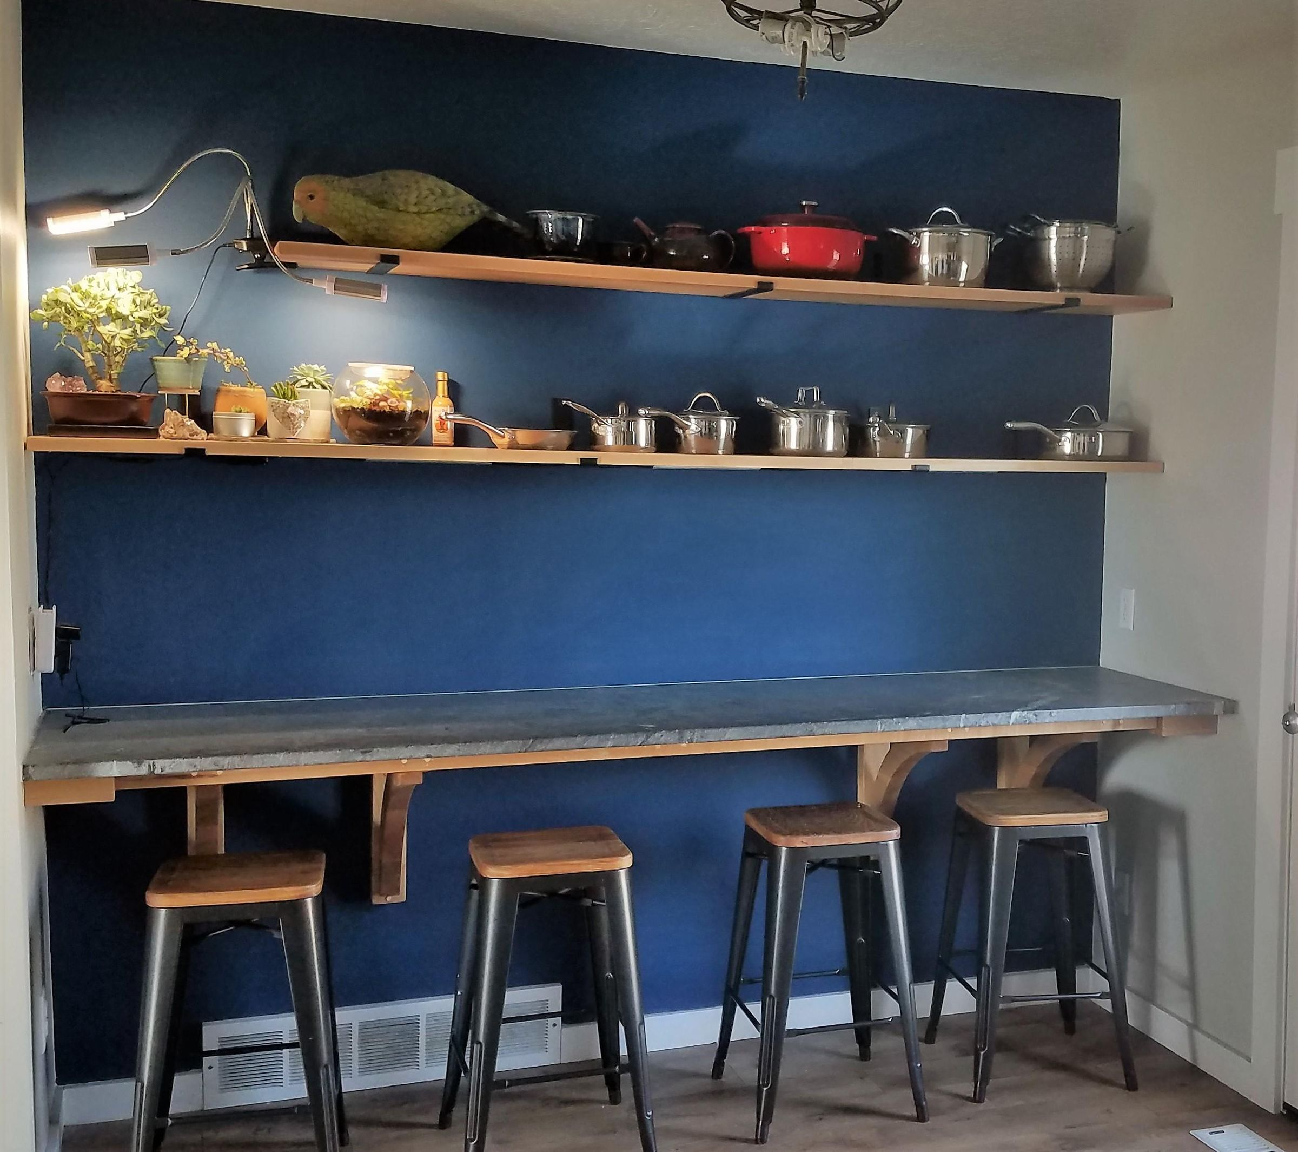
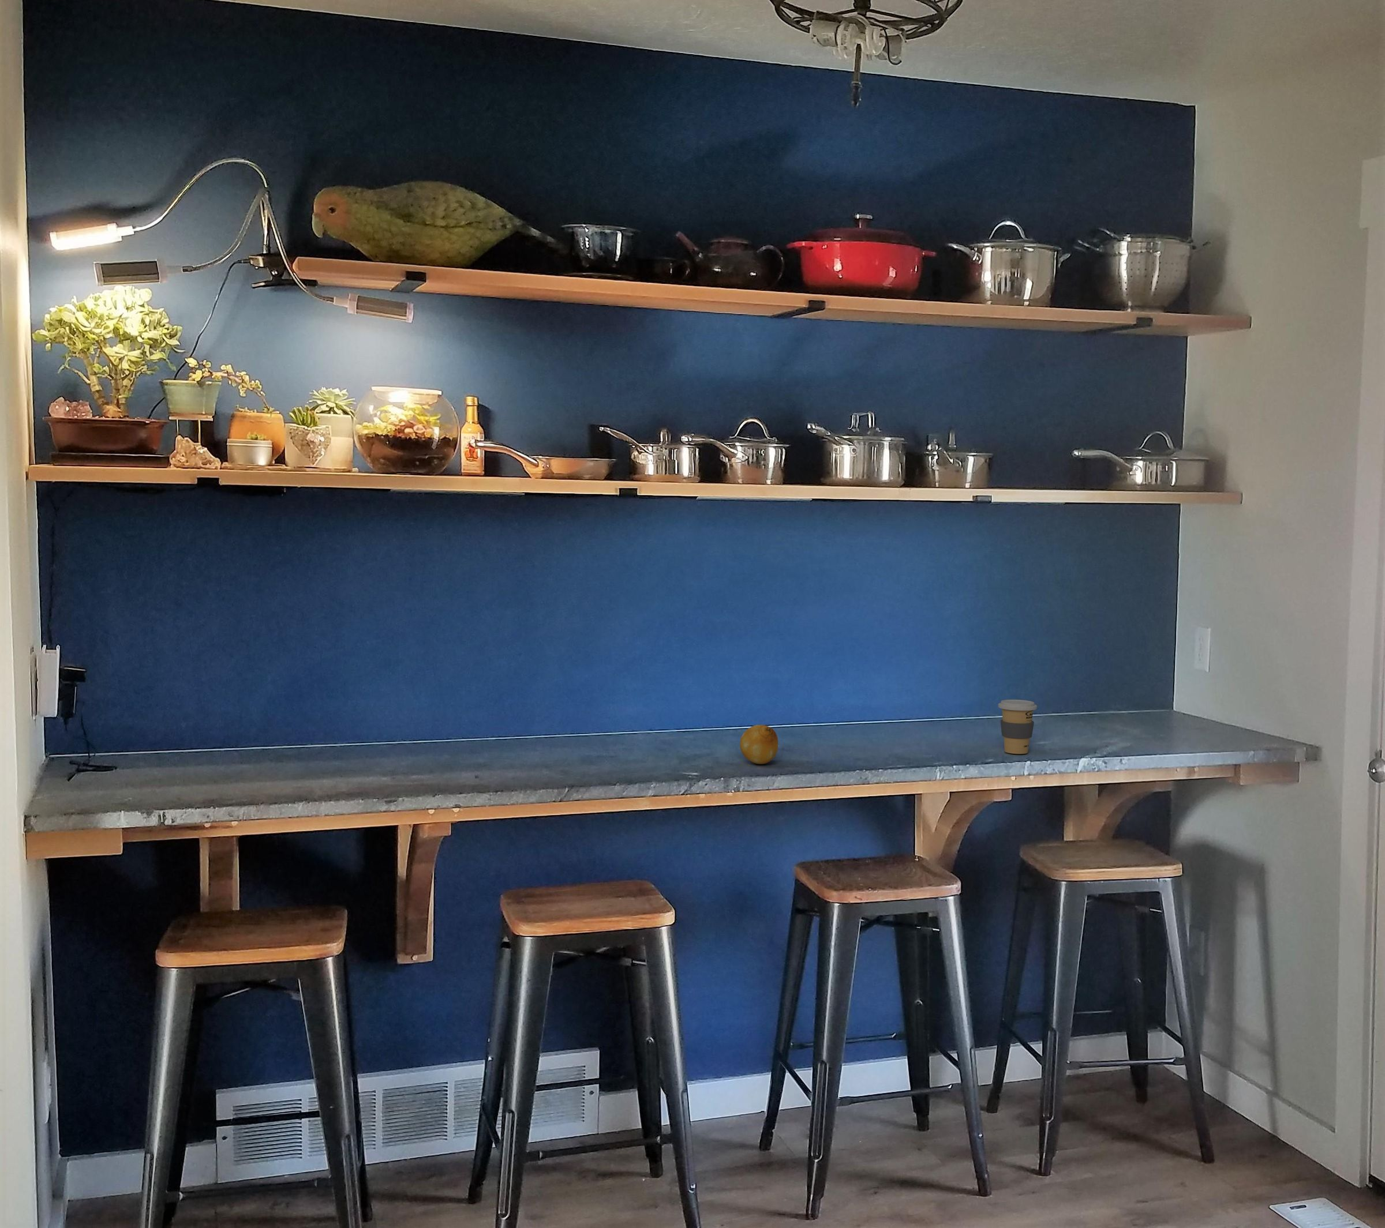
+ fruit (759, 744)
+ coffee cup (1016, 727)
